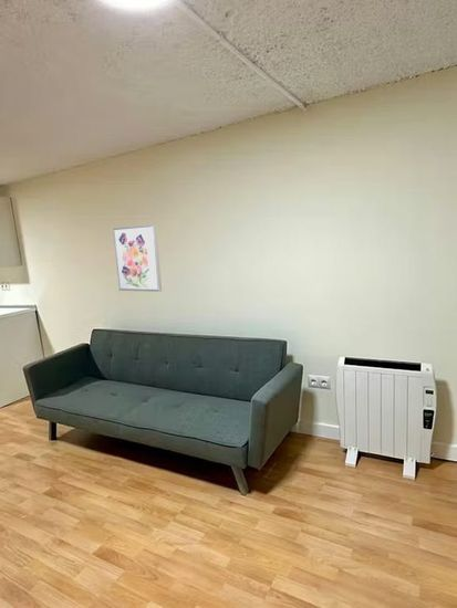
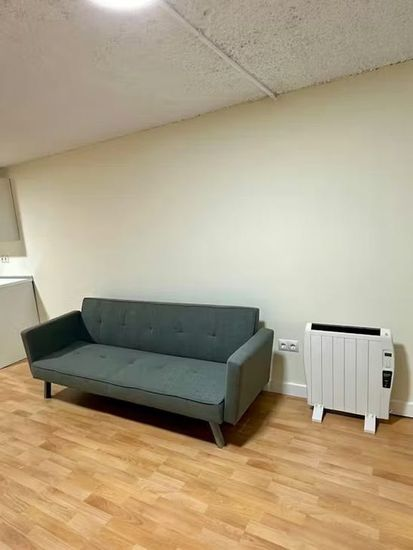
- wall art (136, 259)
